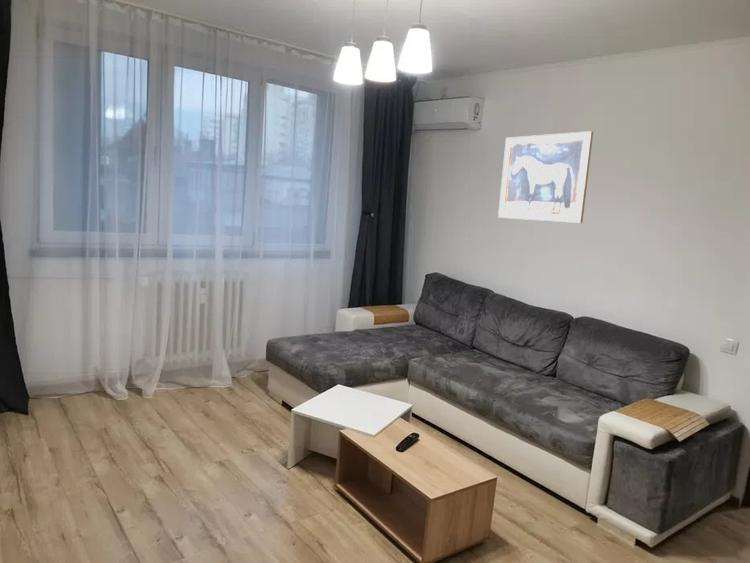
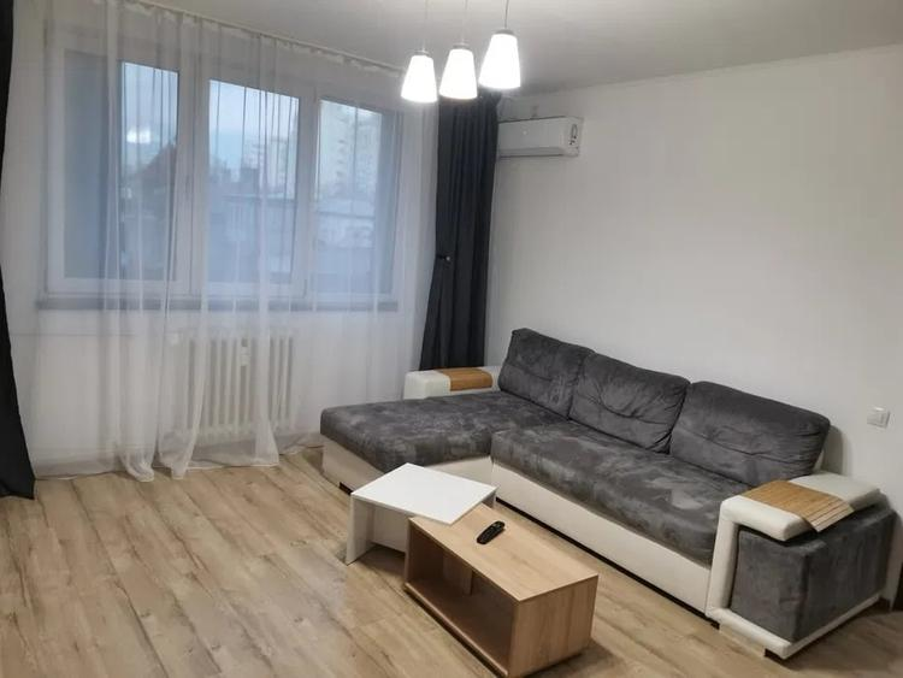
- wall art (541, 177)
